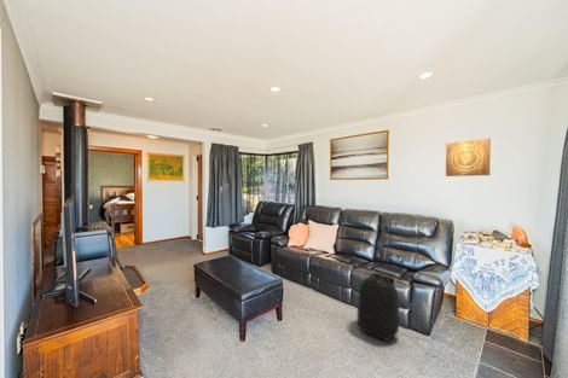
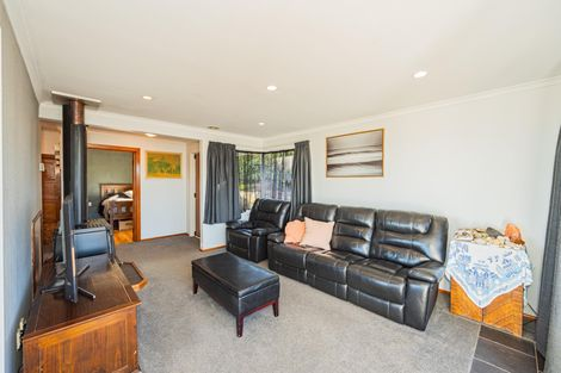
- backpack (378, 302)
- wall art (466, 158)
